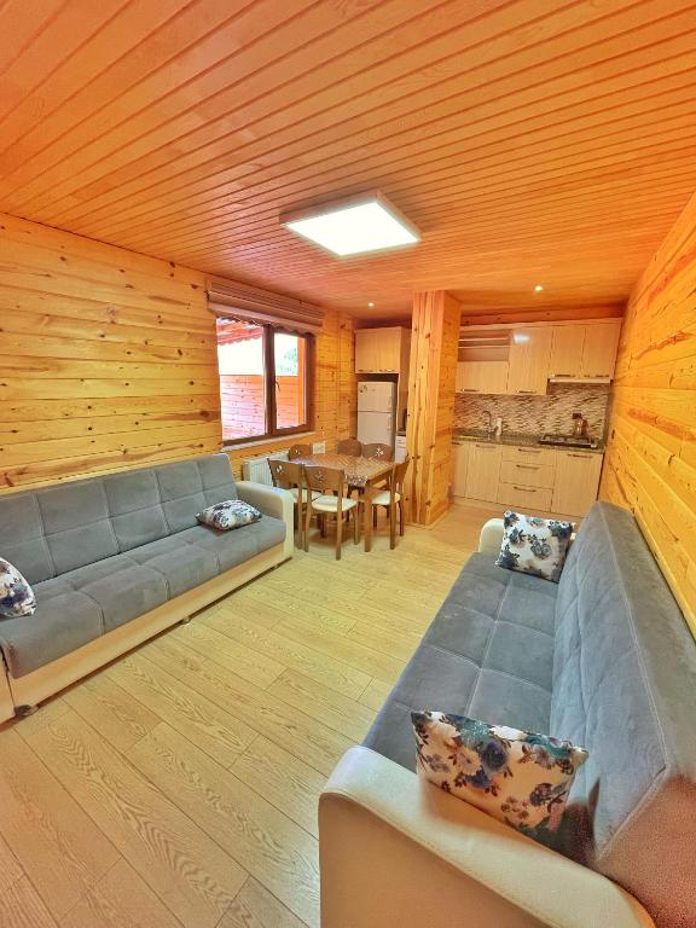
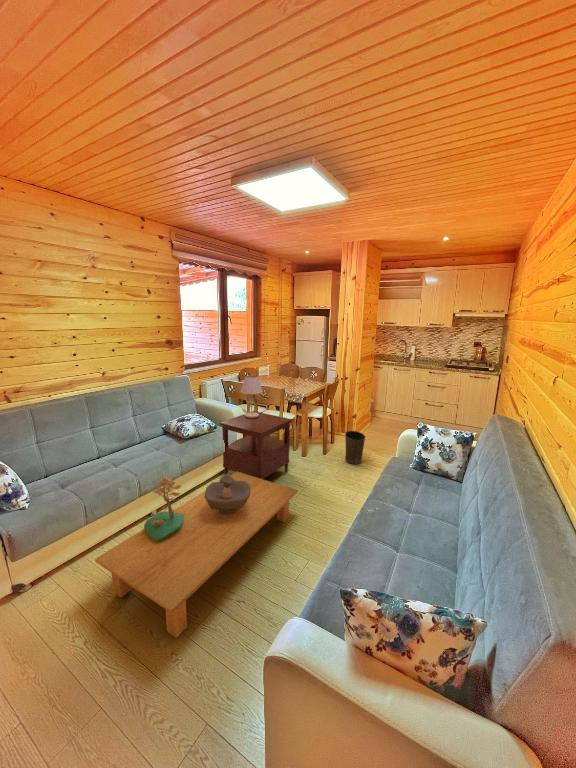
+ waste basket (354, 448)
+ side table (256, 448)
+ decorative bowl (228, 491)
+ table lamp (251, 396)
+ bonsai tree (164, 500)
+ coffee table (215, 534)
